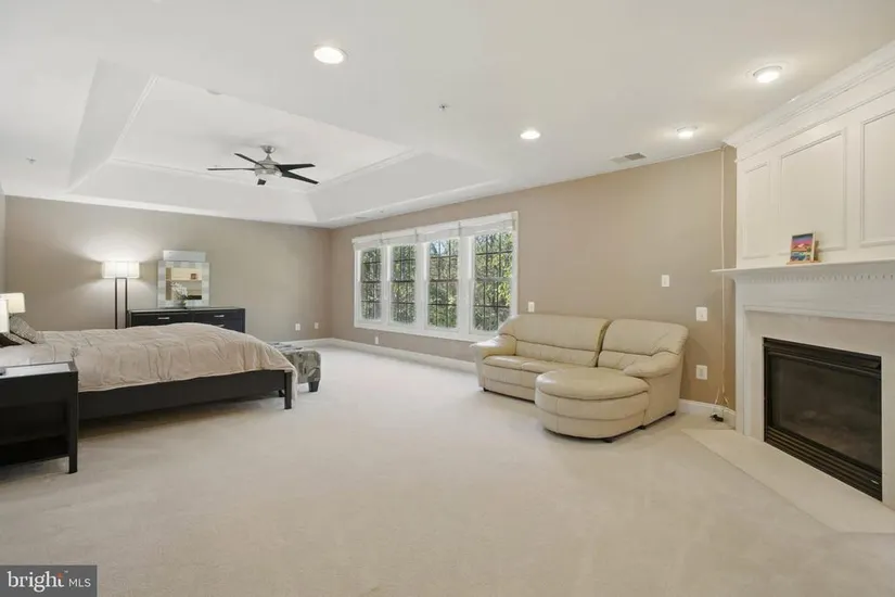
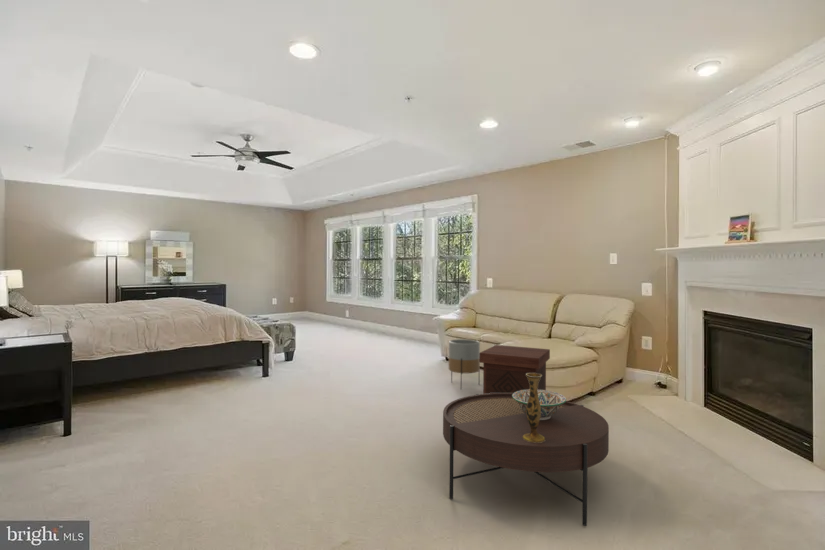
+ planter (463, 363)
+ side table (515, 382)
+ decorative bowl (540, 405)
+ coffee table (521, 448)
+ vase (533, 405)
